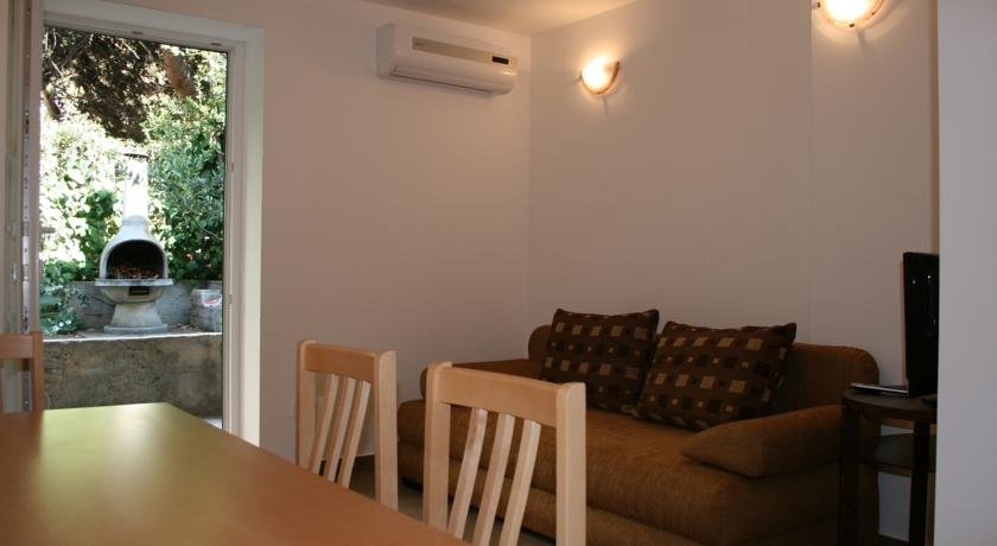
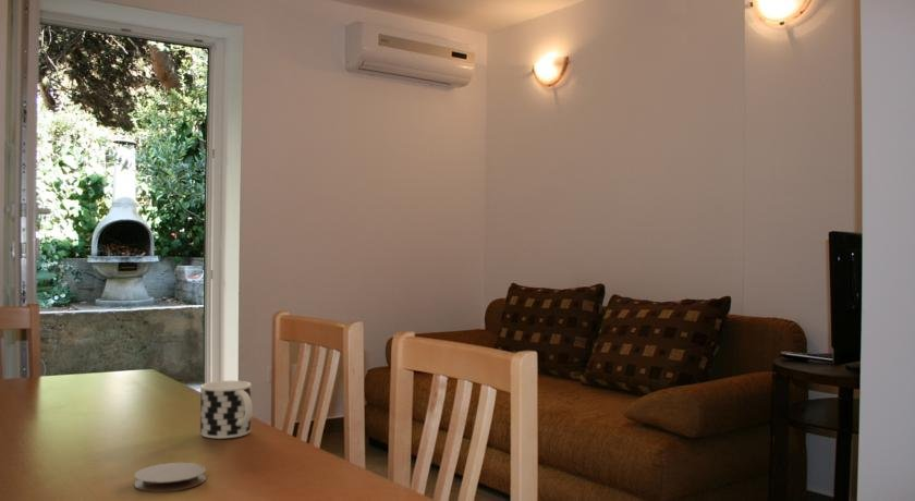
+ cup (230, 410)
+ coaster (170, 476)
